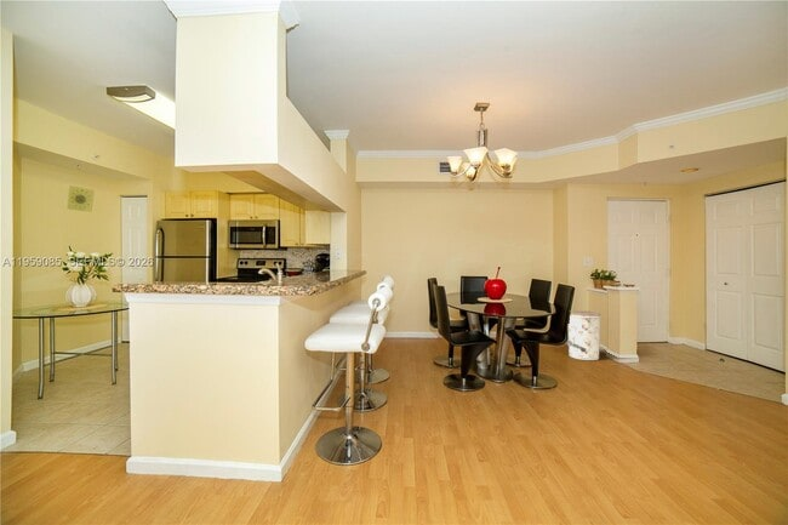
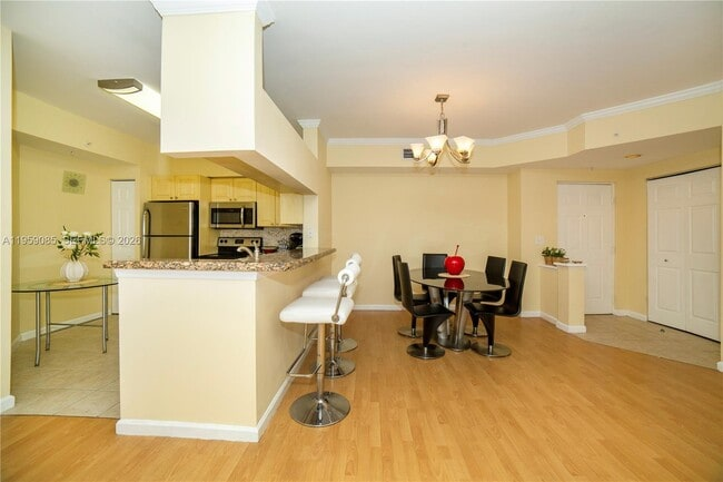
- trash can (583, 333)
